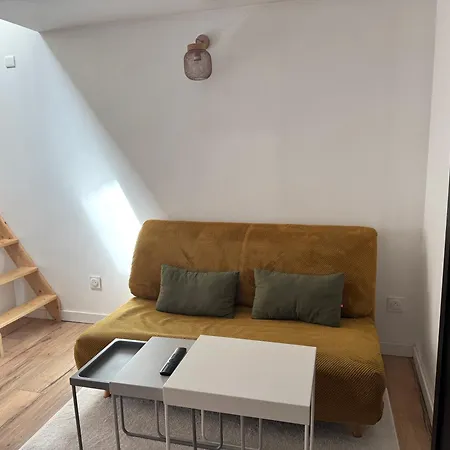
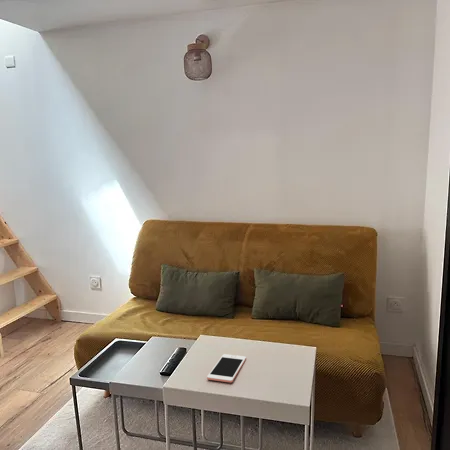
+ cell phone (227, 367)
